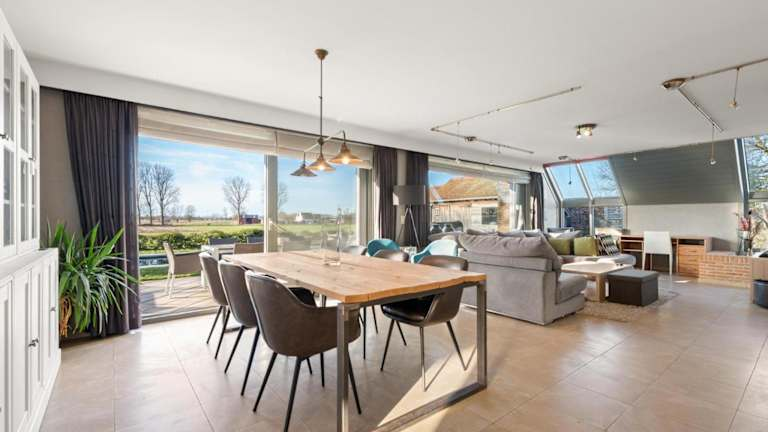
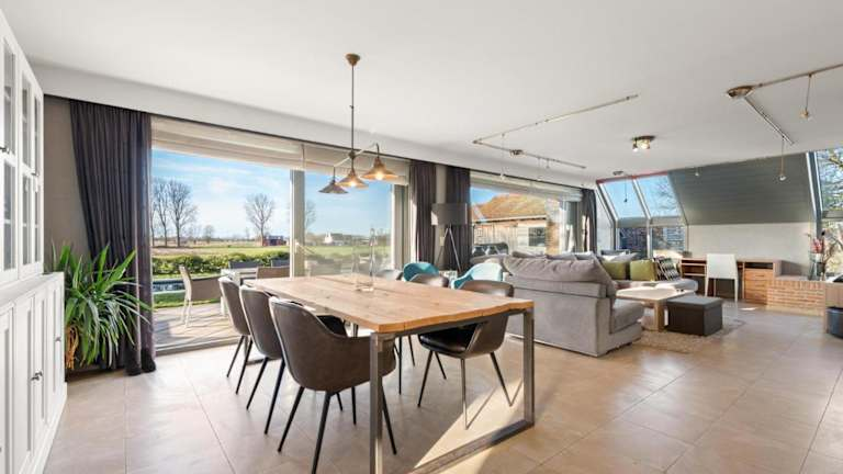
+ boots (140, 359)
